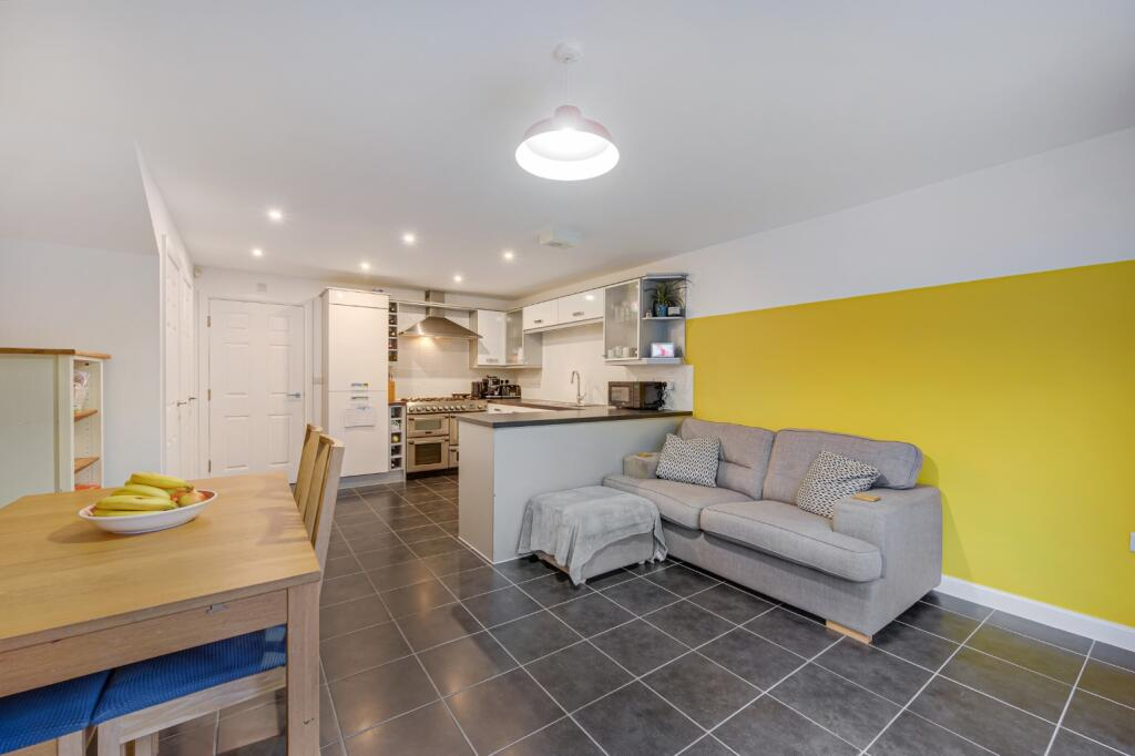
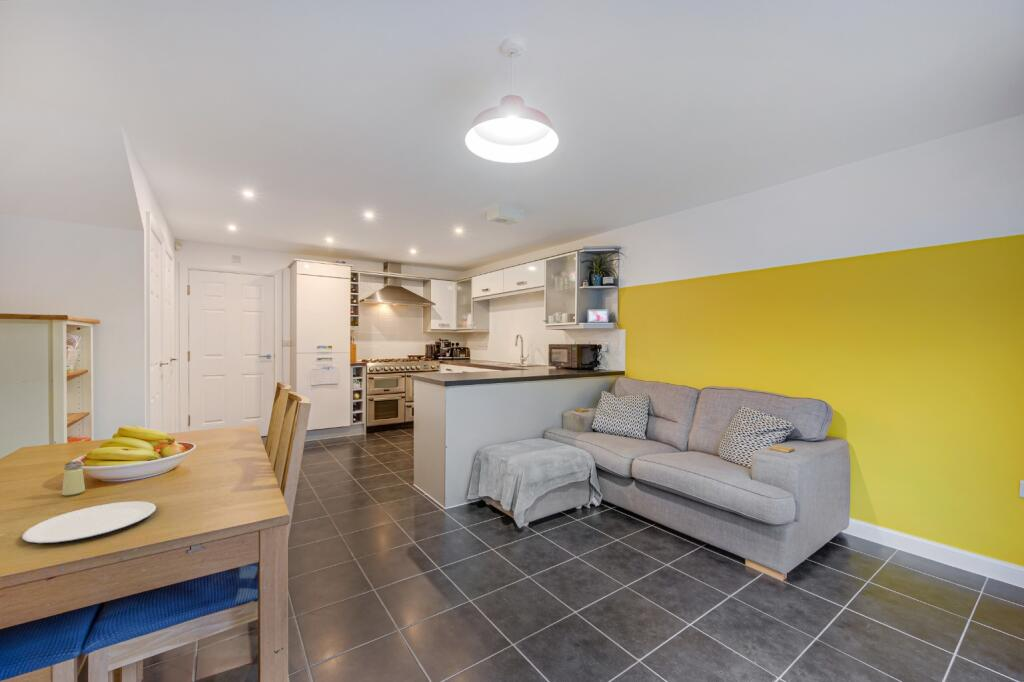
+ plate (94, 521)
+ saltshaker (73, 477)
